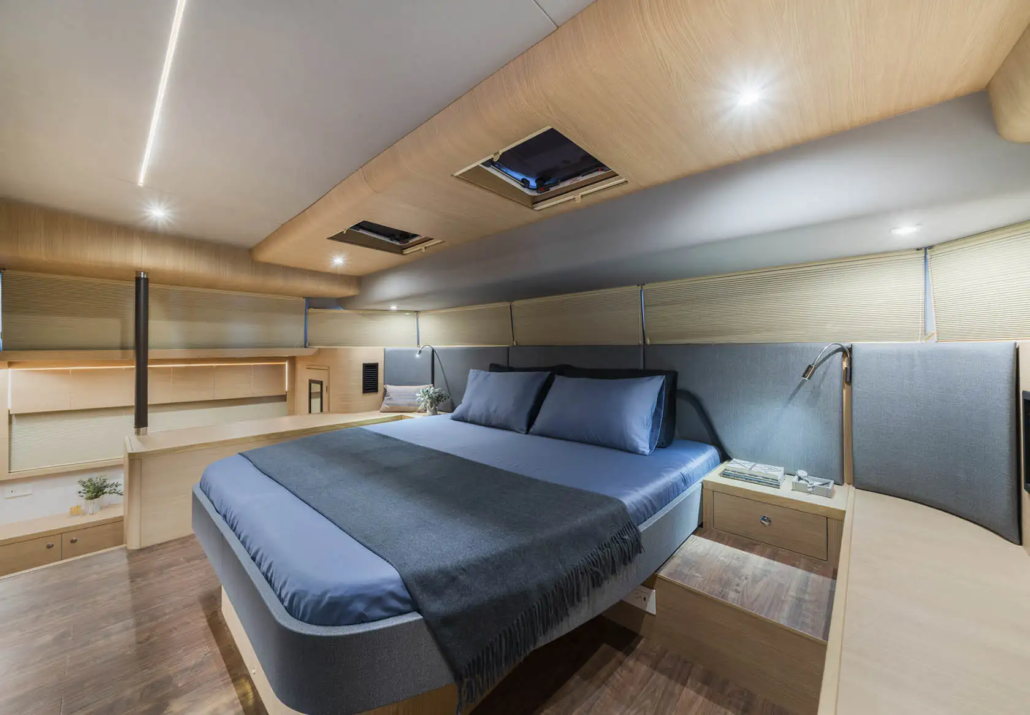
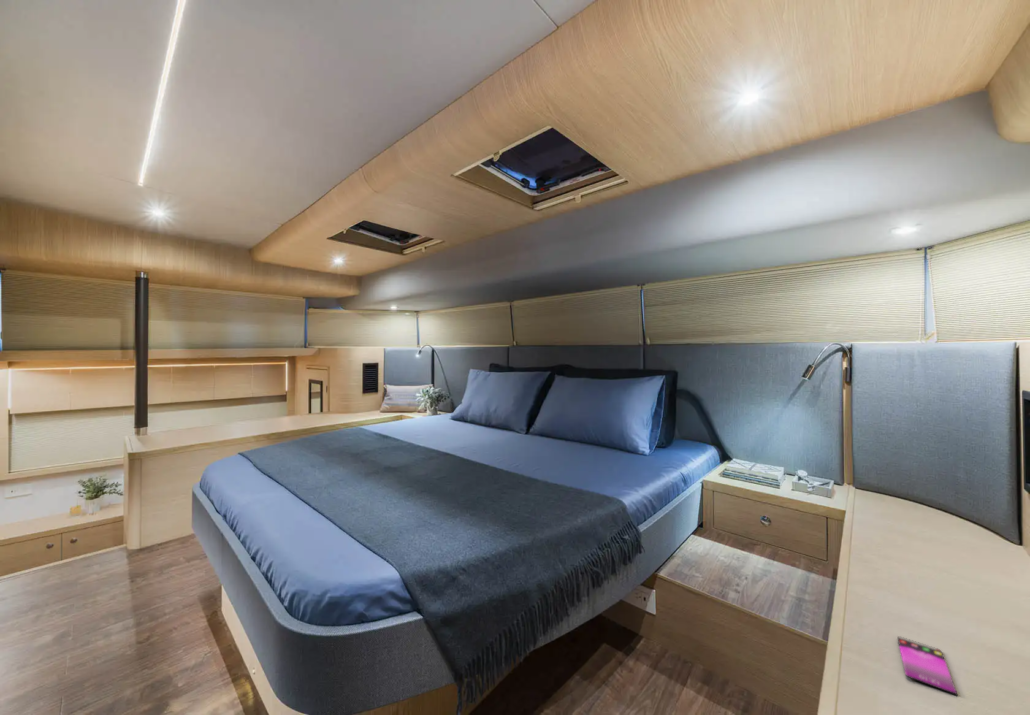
+ smartphone (924, 662)
